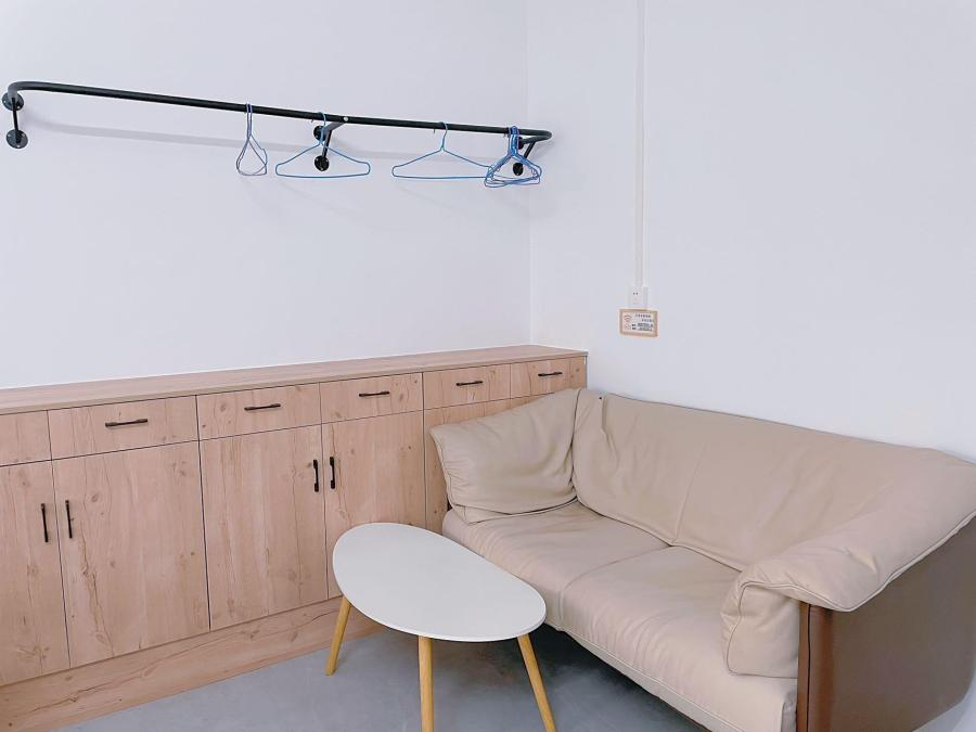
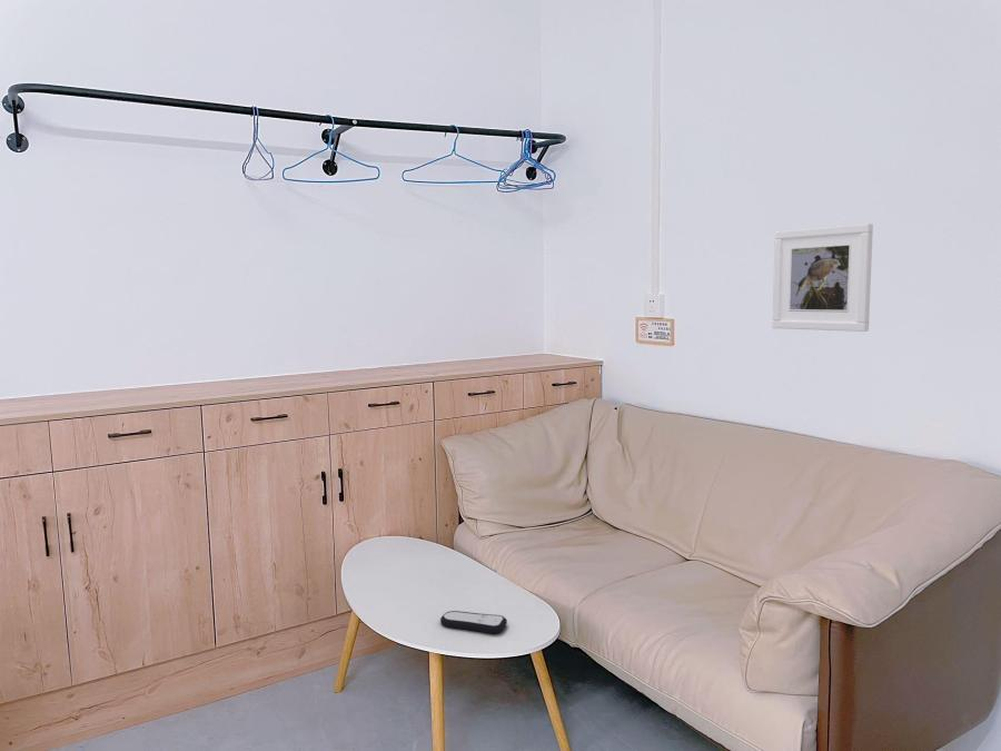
+ remote control (473, 621)
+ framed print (819, 278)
